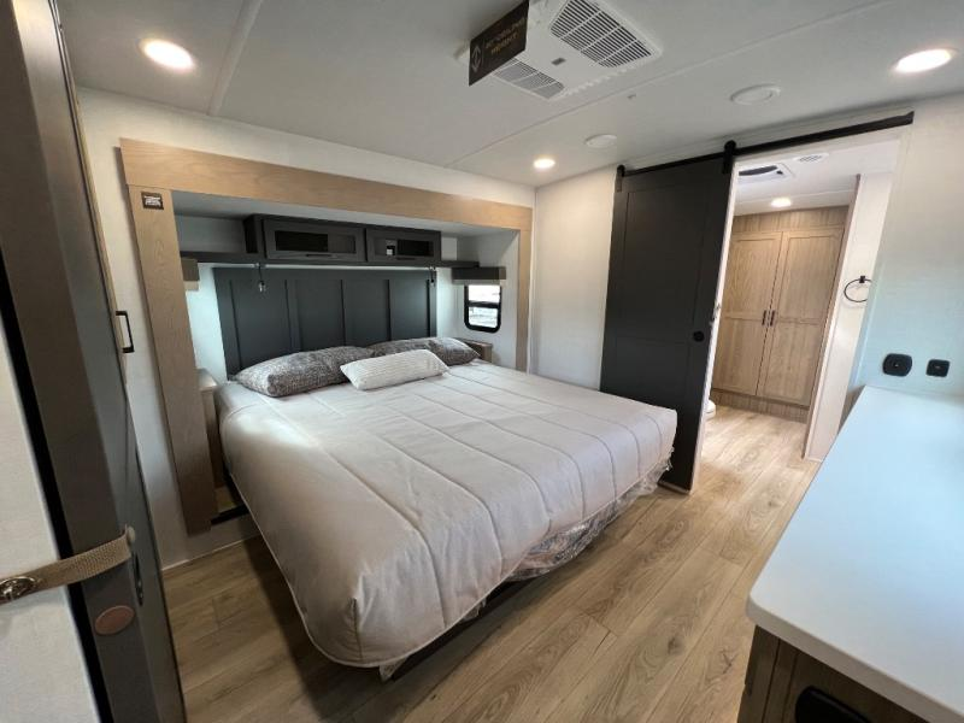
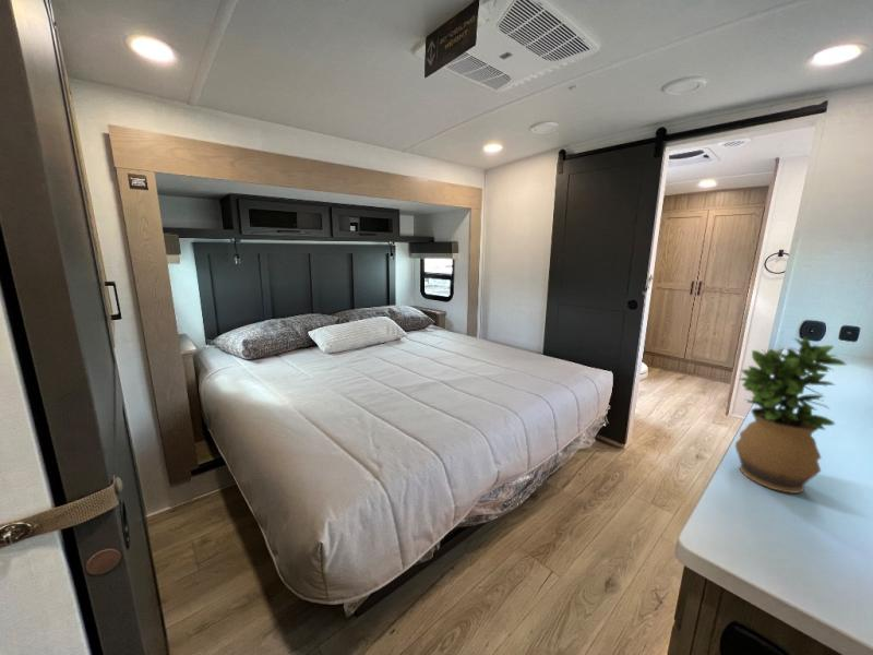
+ potted plant (773, 407)
